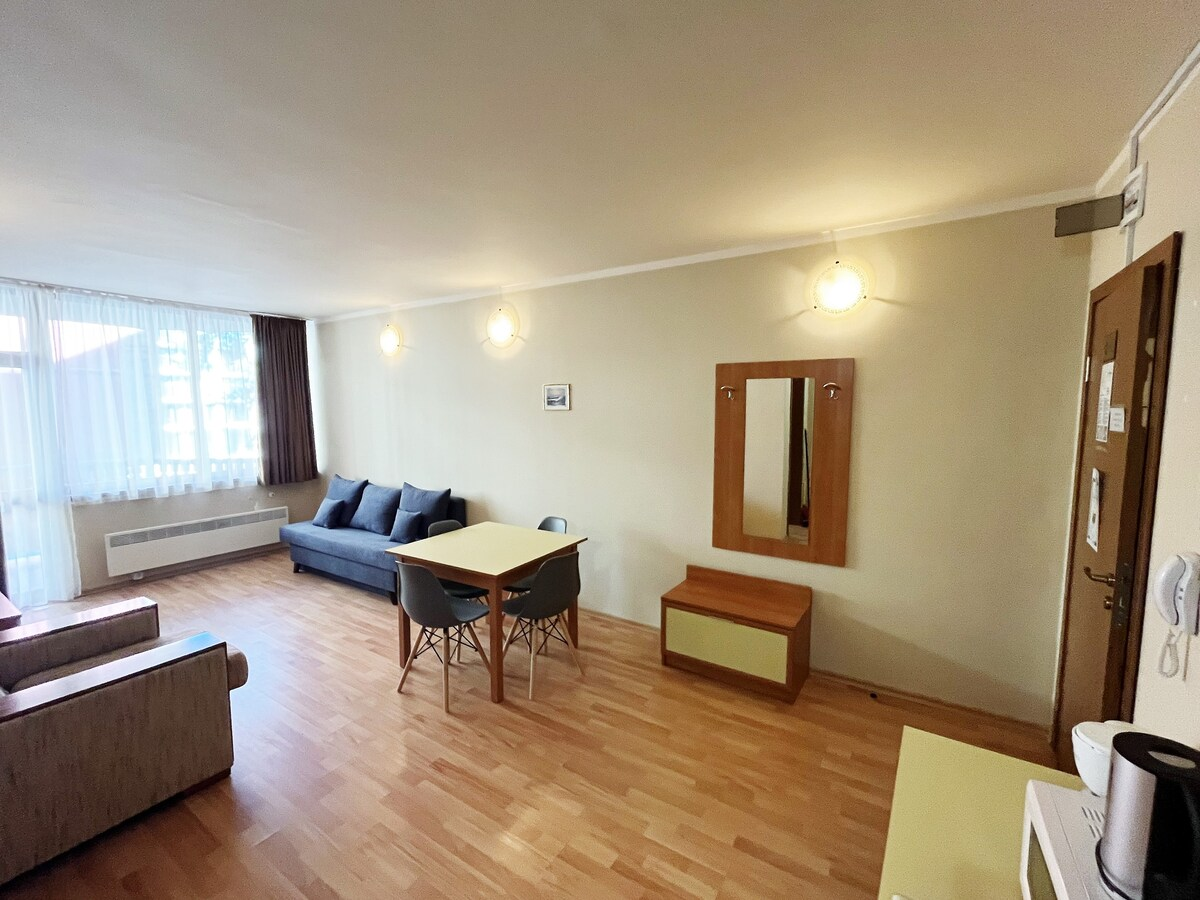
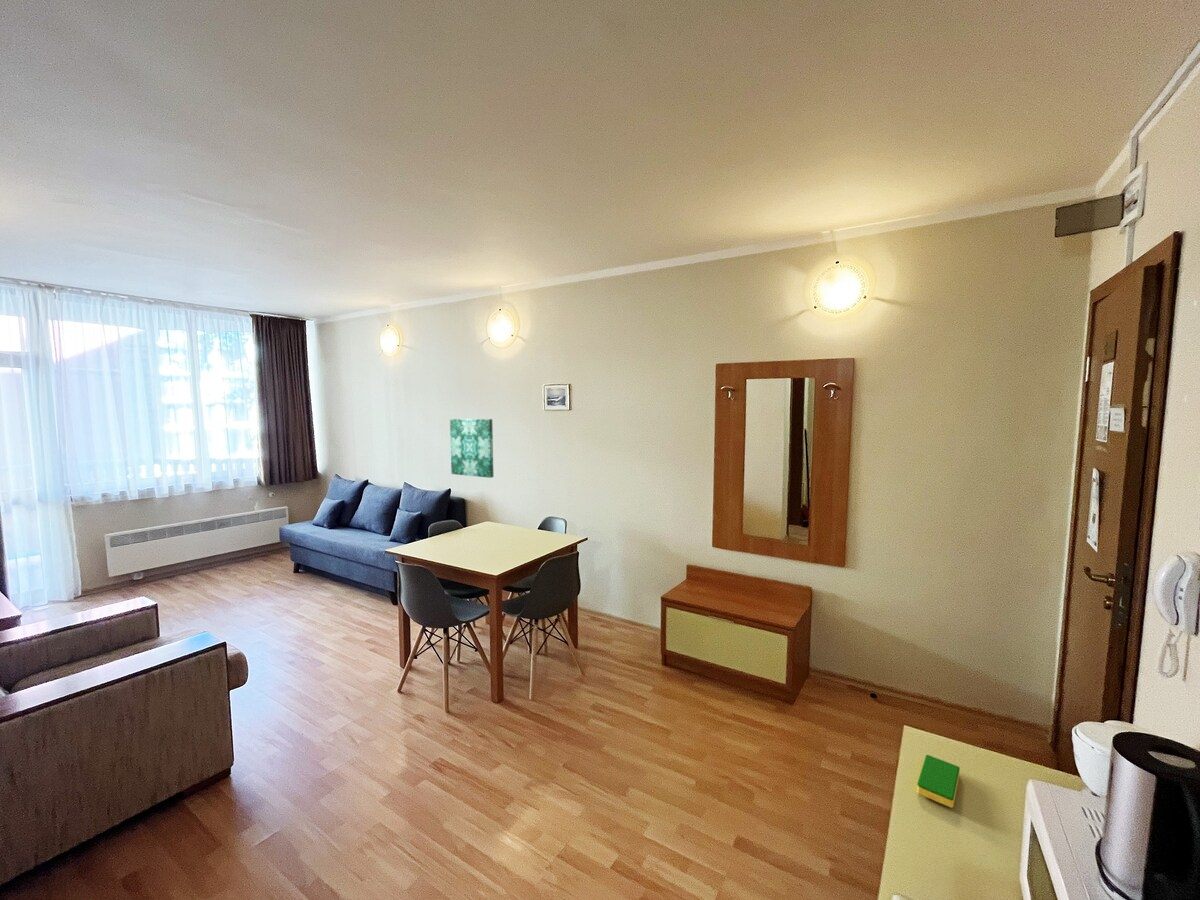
+ wall art (471, 447)
+ dish sponge (938, 779)
